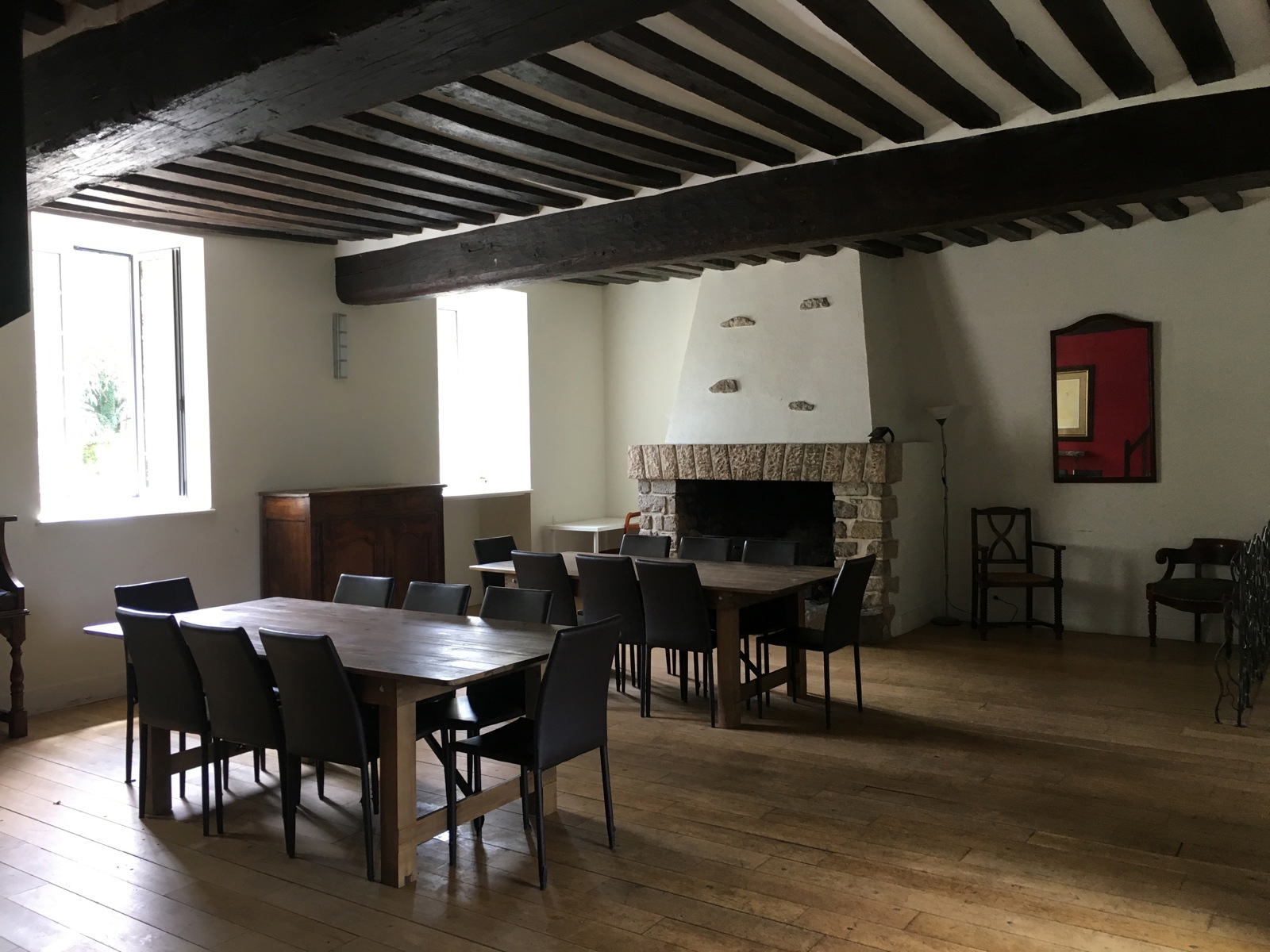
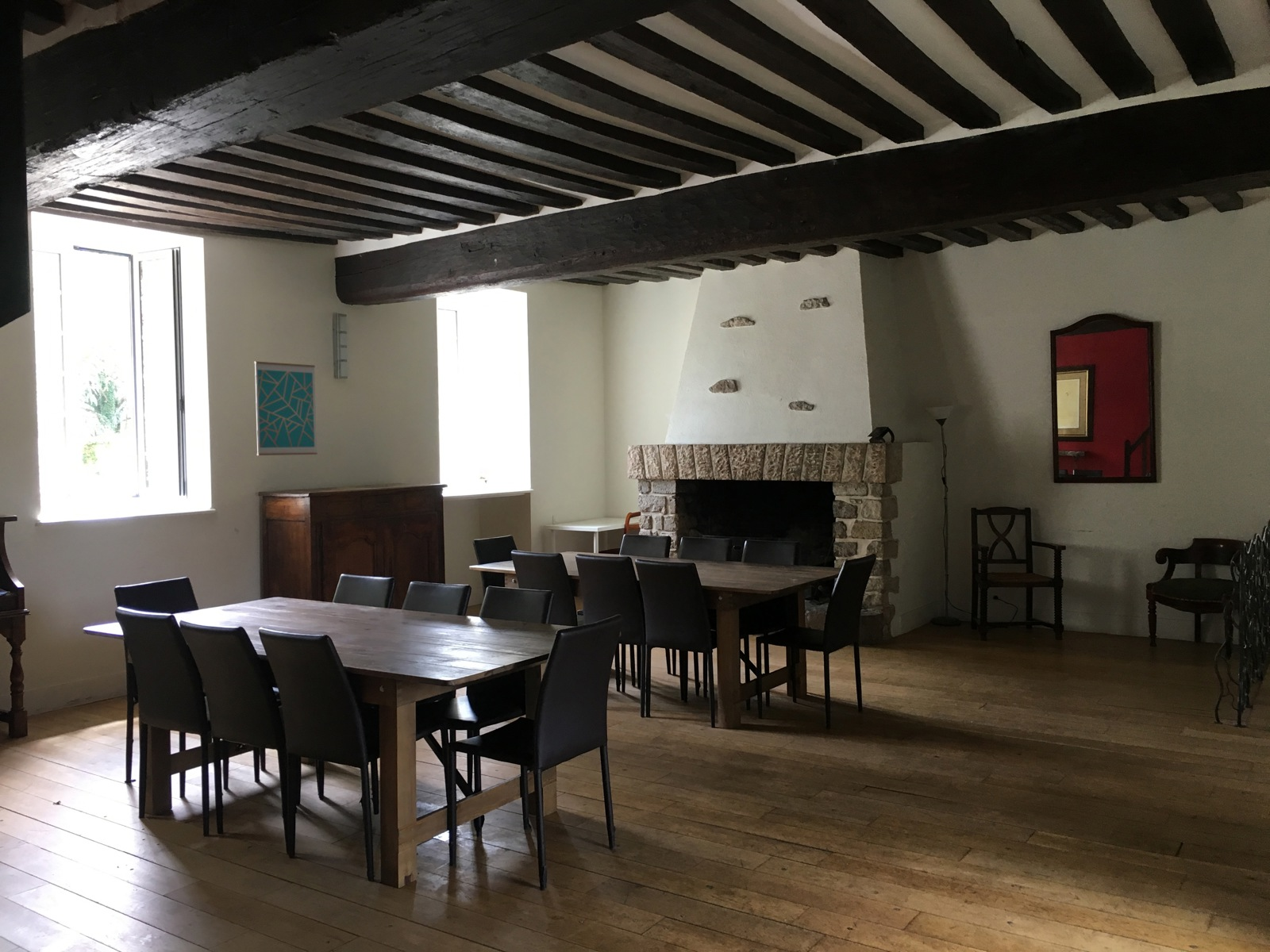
+ wall art (287, 409)
